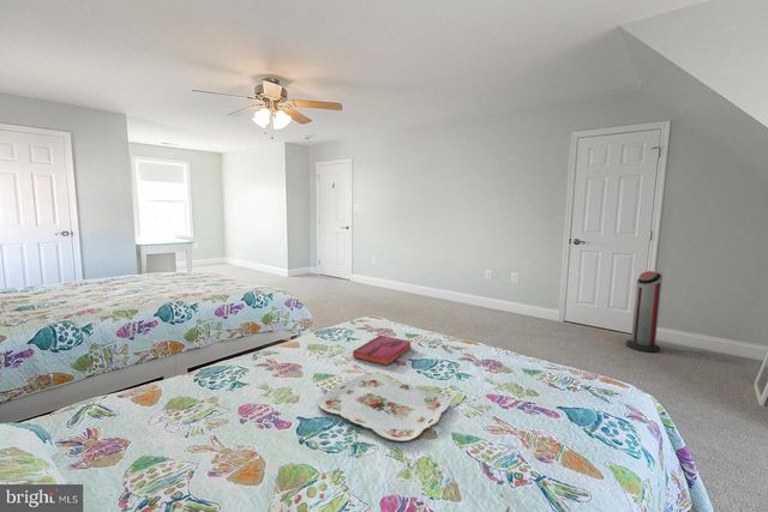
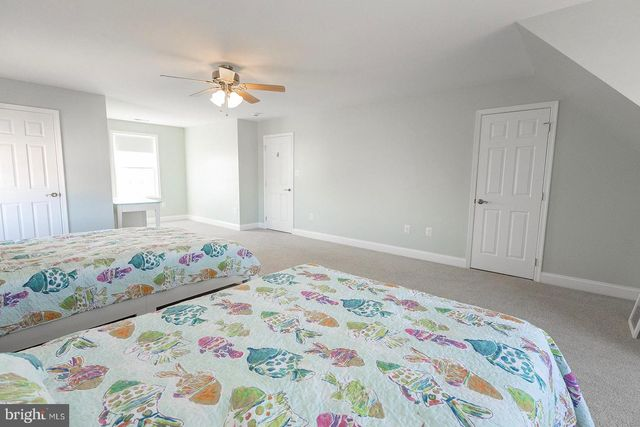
- hardback book (383, 349)
- air purifier (646, 309)
- serving tray (383, 403)
